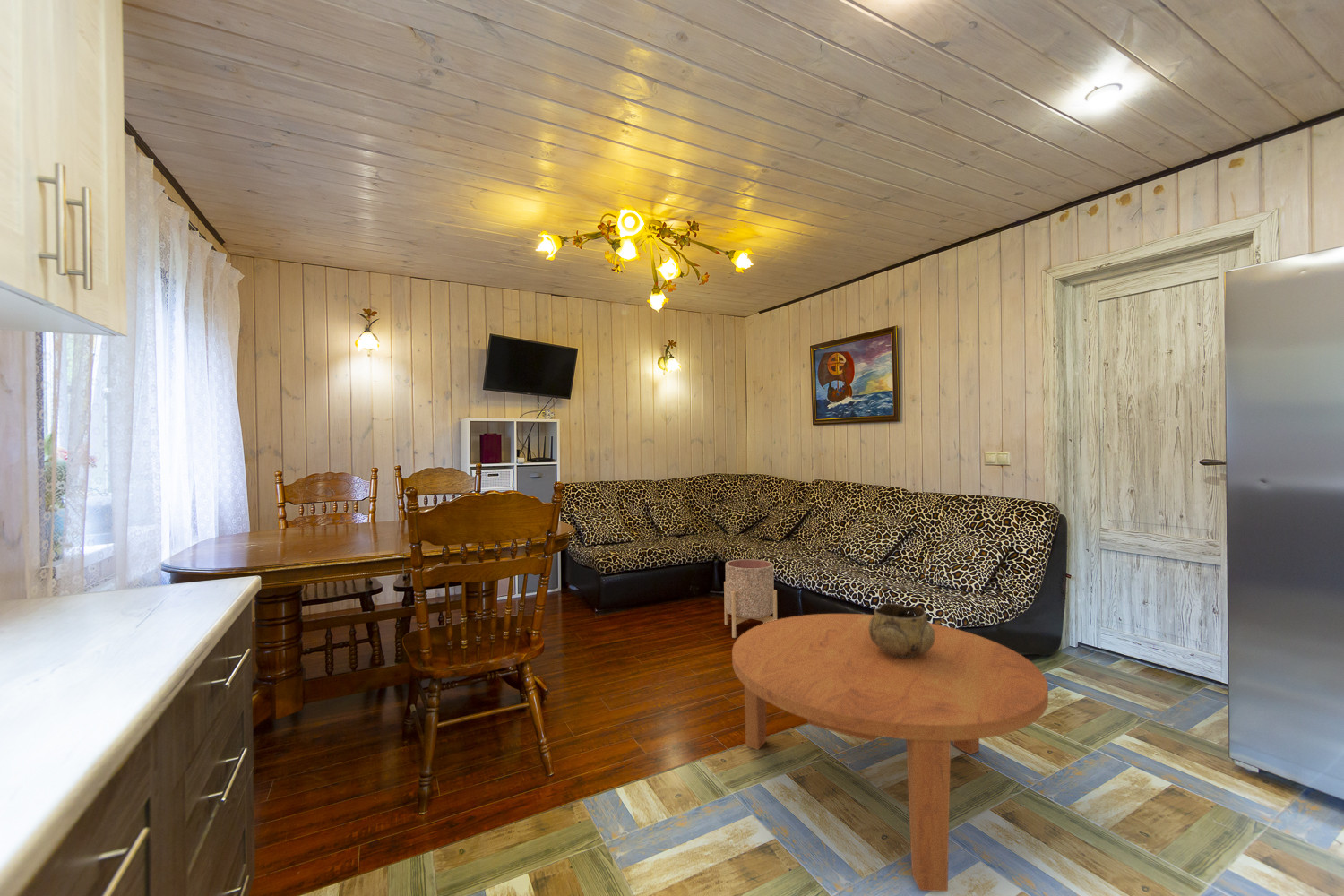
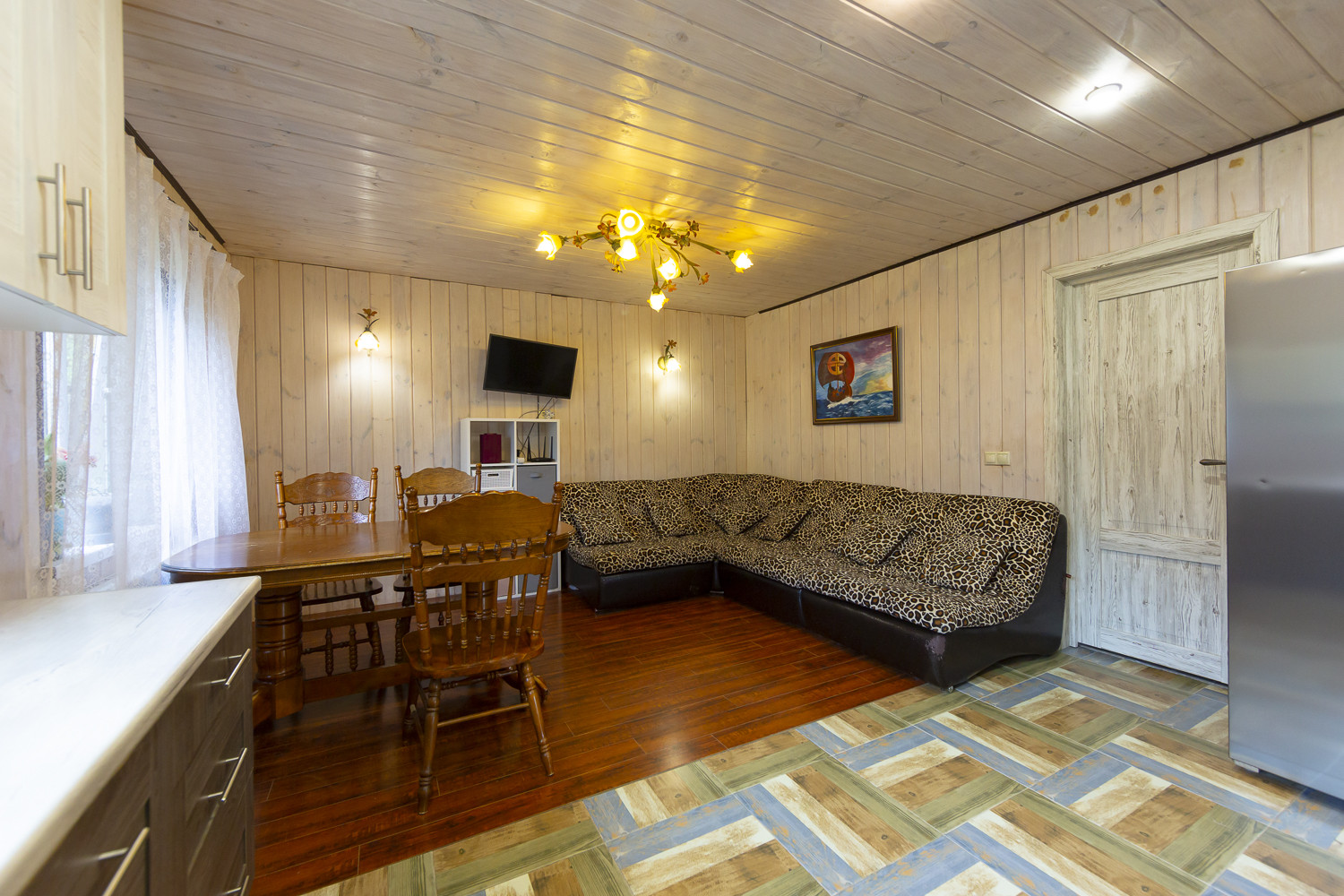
- coffee table (876, 718)
- decorative bowl (900, 631)
- planter (749, 597)
